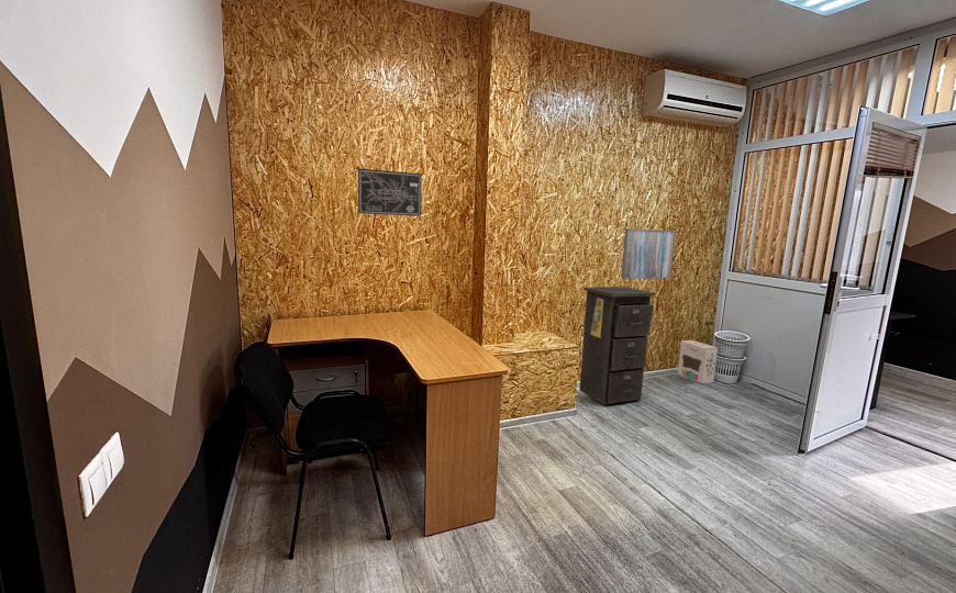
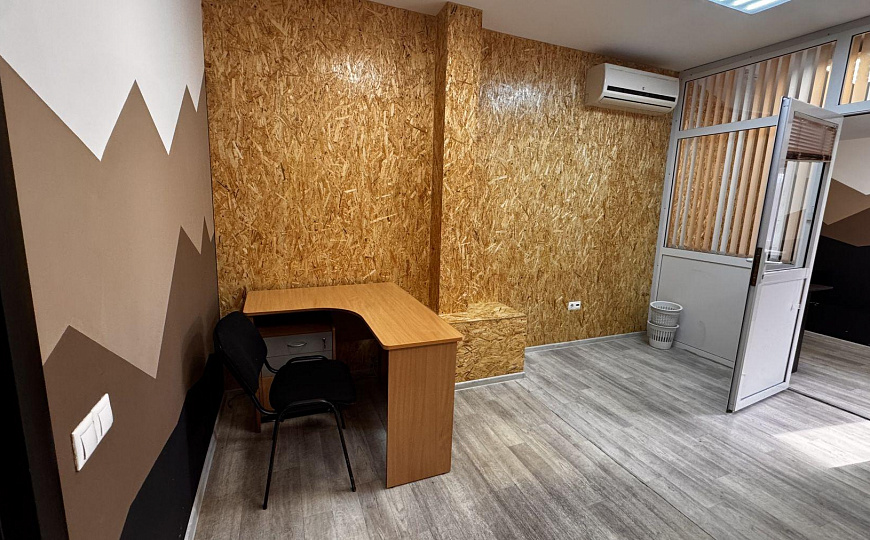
- filing cabinet (616, 344)
- wall art (648, 254)
- cardboard box (697, 360)
- wall art (390, 192)
